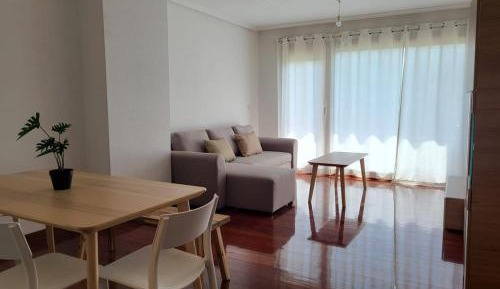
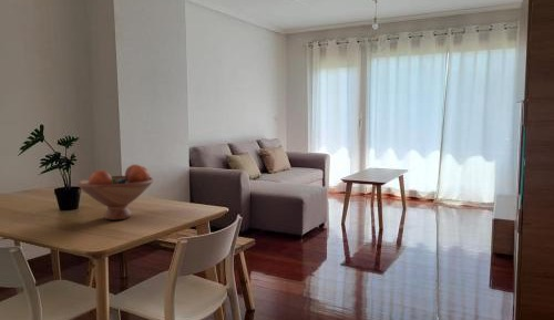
+ fruit bowl (116, 192)
